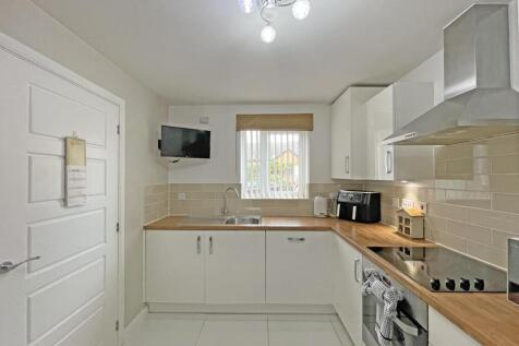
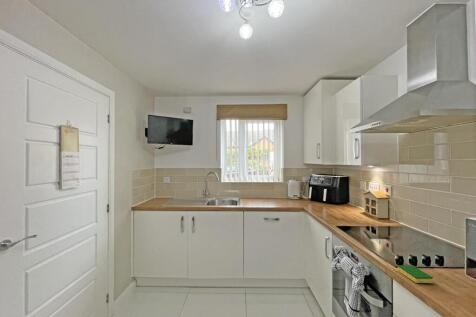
+ dish sponge (414, 273)
